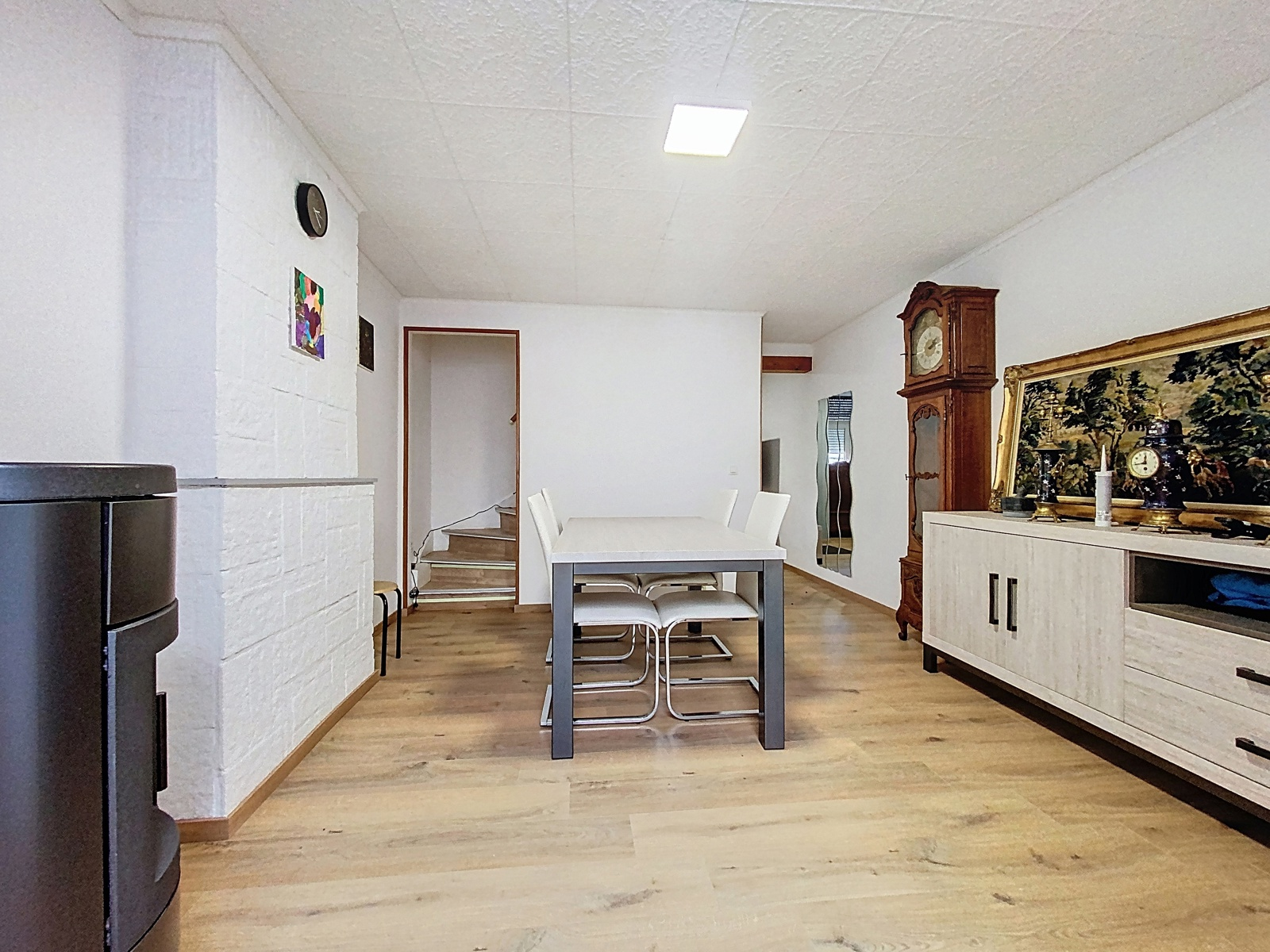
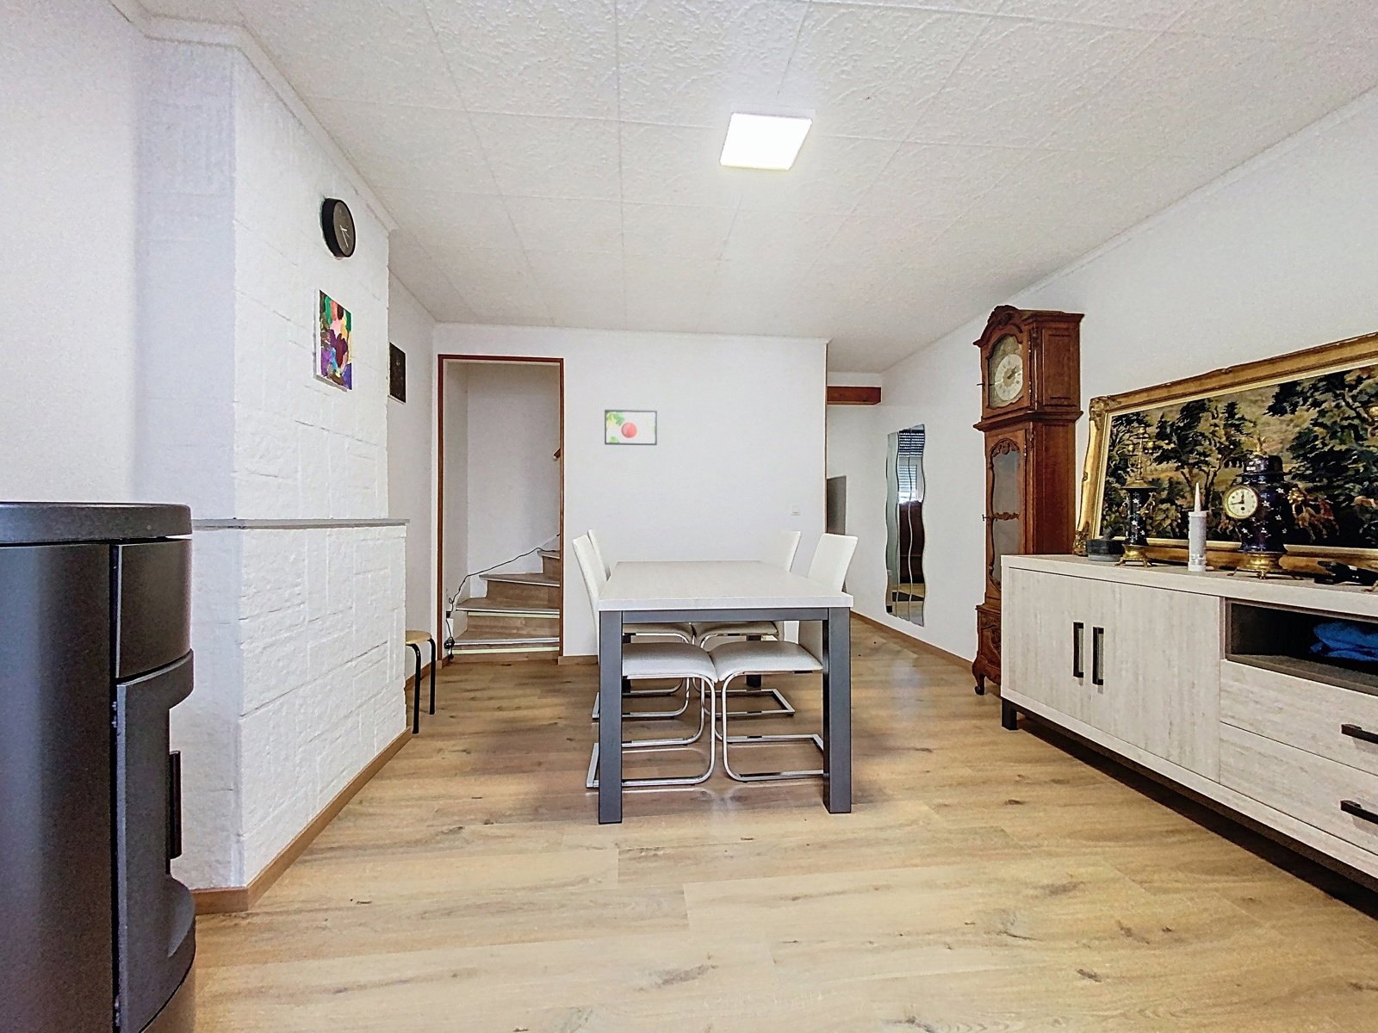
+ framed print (630, 426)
